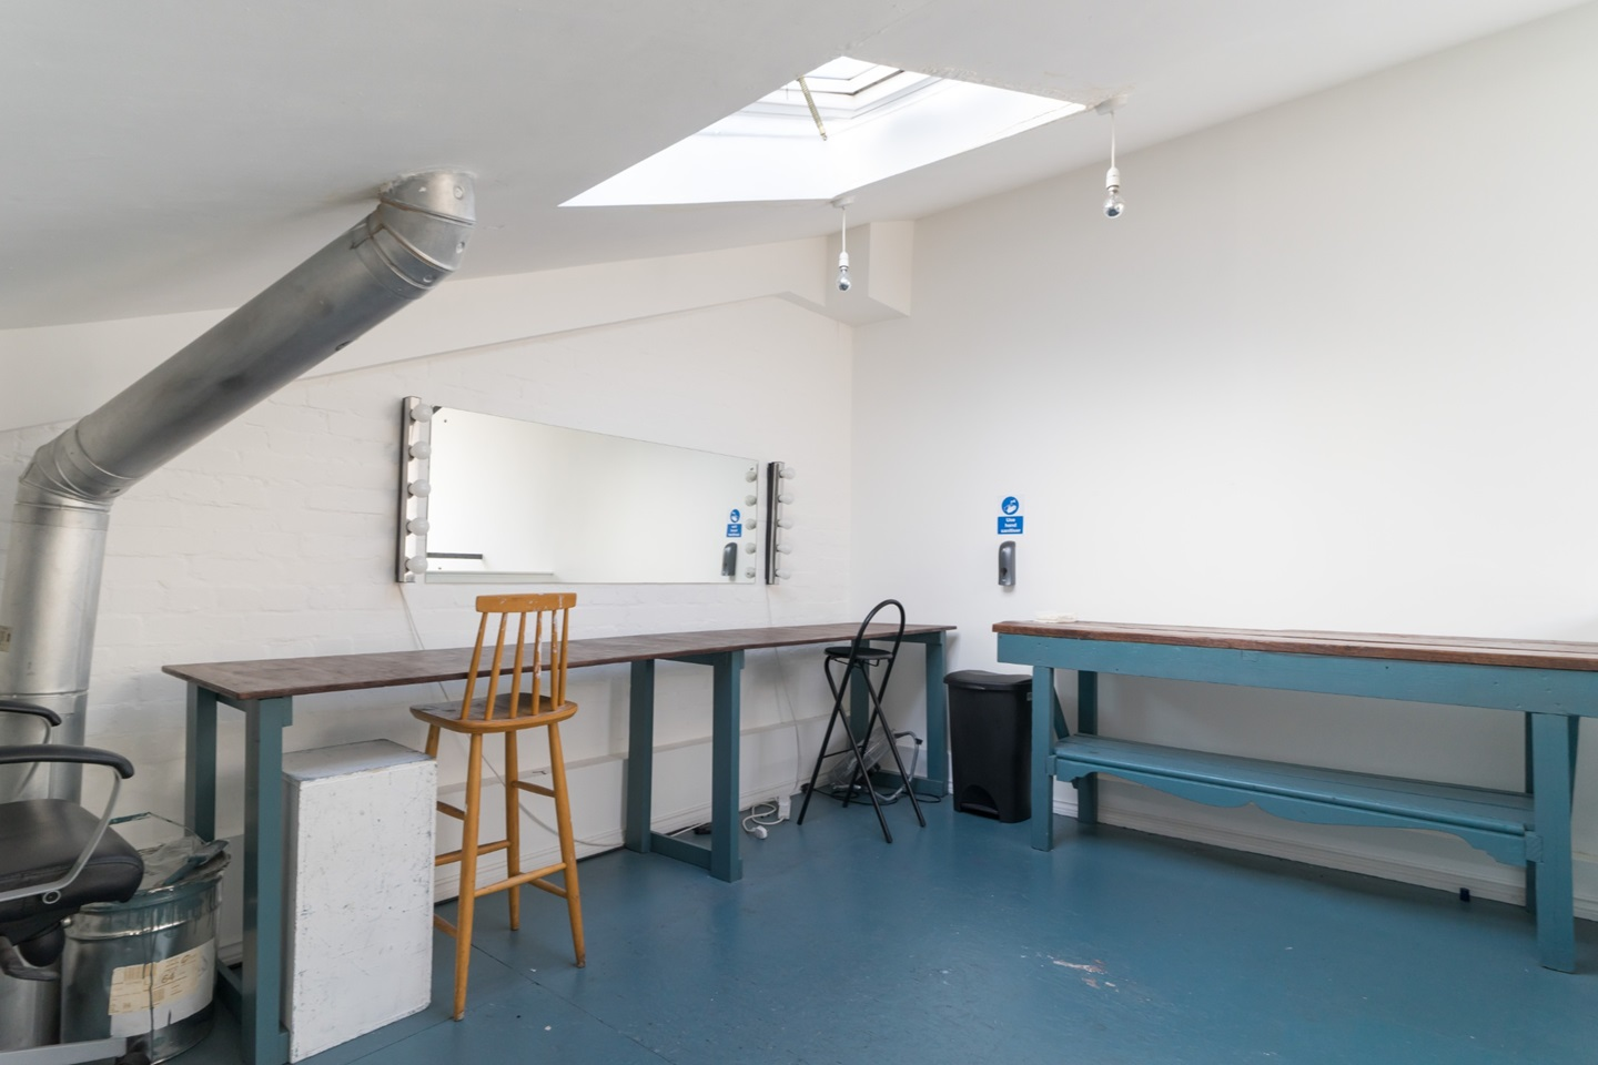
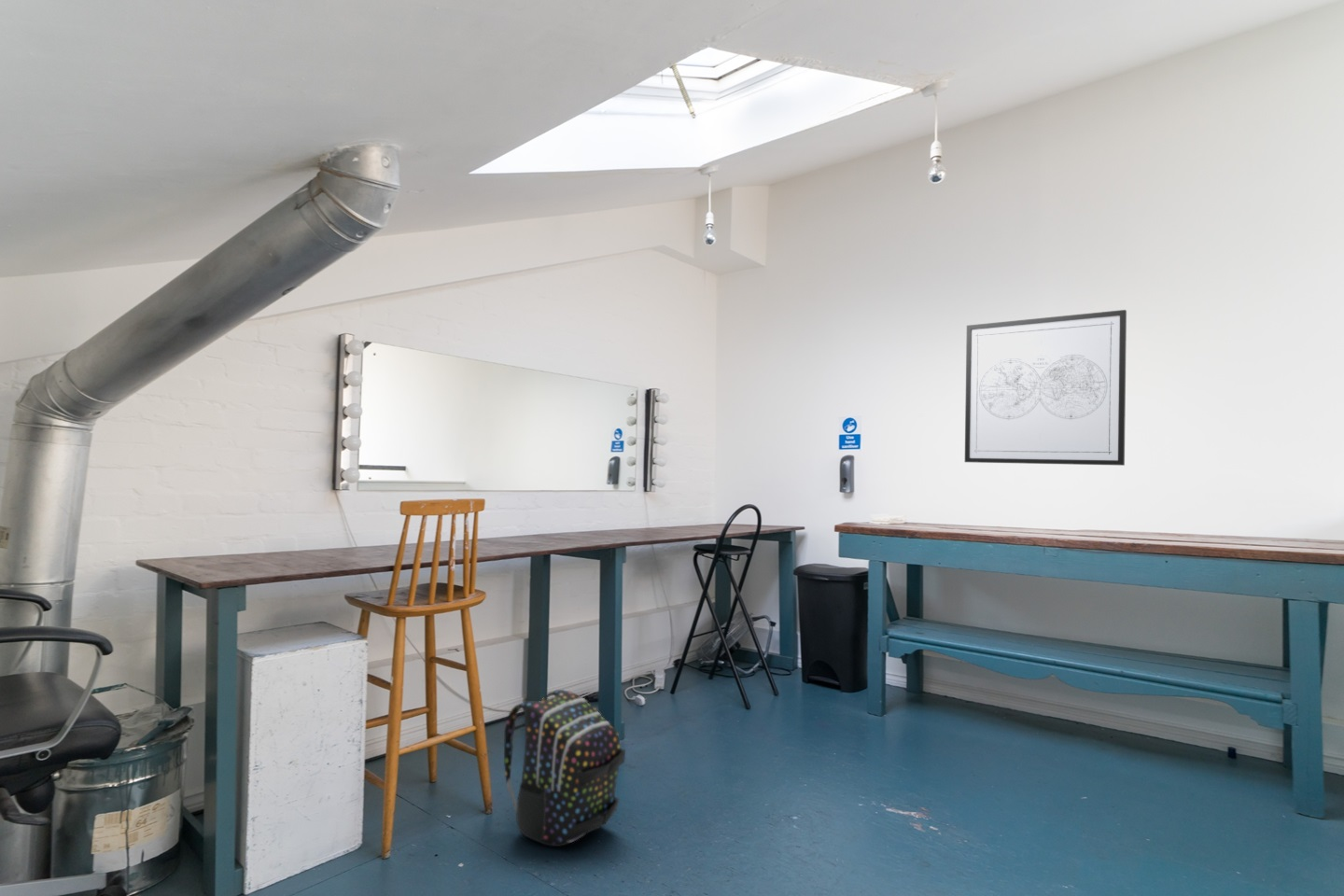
+ wall art (1041, 390)
+ backpack (563, 765)
